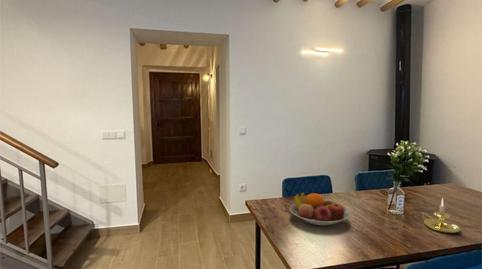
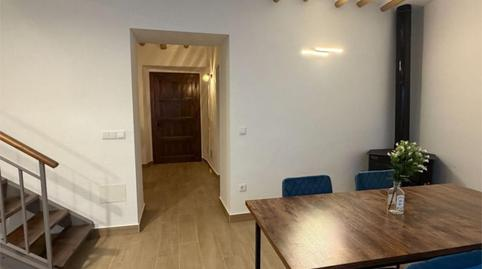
- candle holder (439, 212)
- fruit bowl (319, 207)
